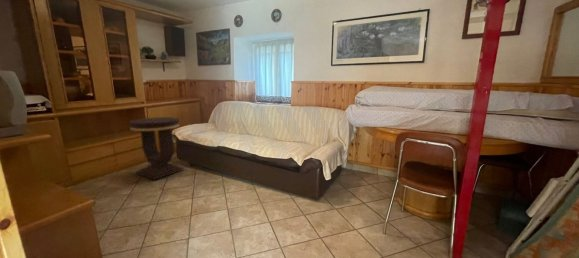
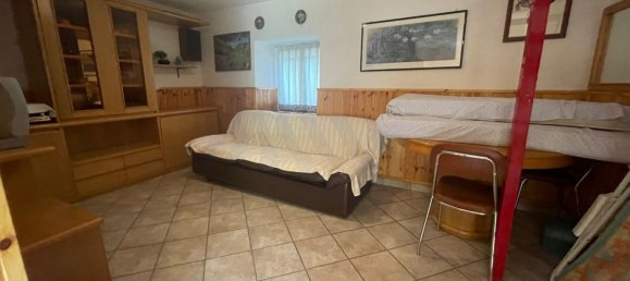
- side table (156, 146)
